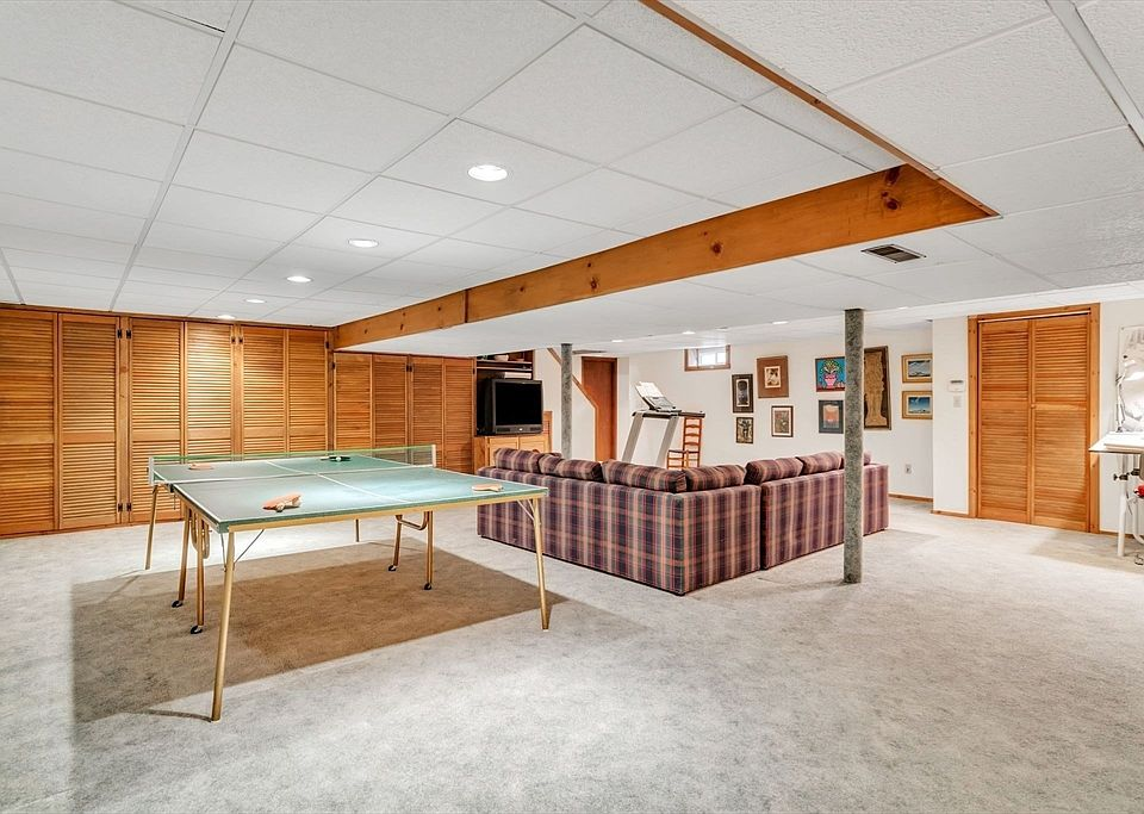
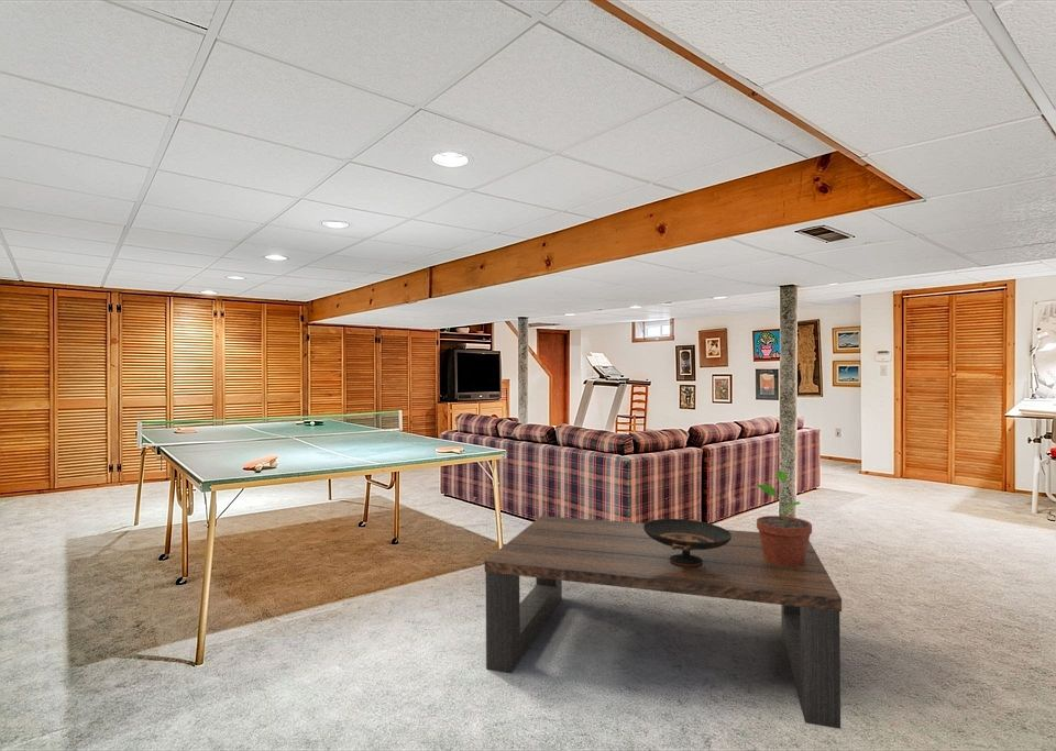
+ coffee table (658, 590)
+ decorative bowl (686, 543)
+ potted plant (783, 516)
